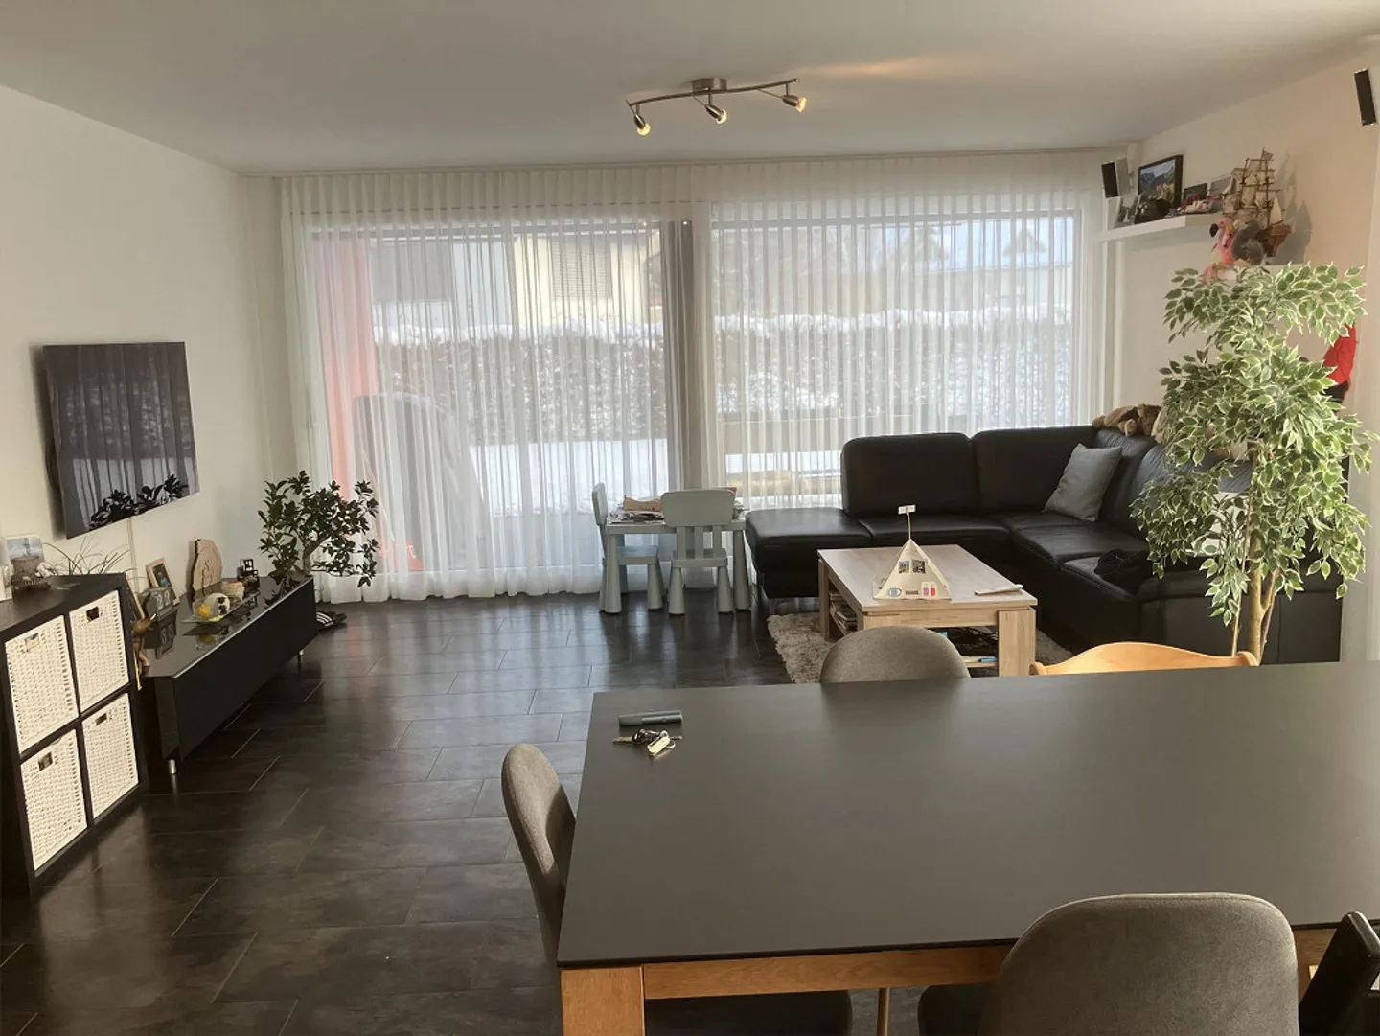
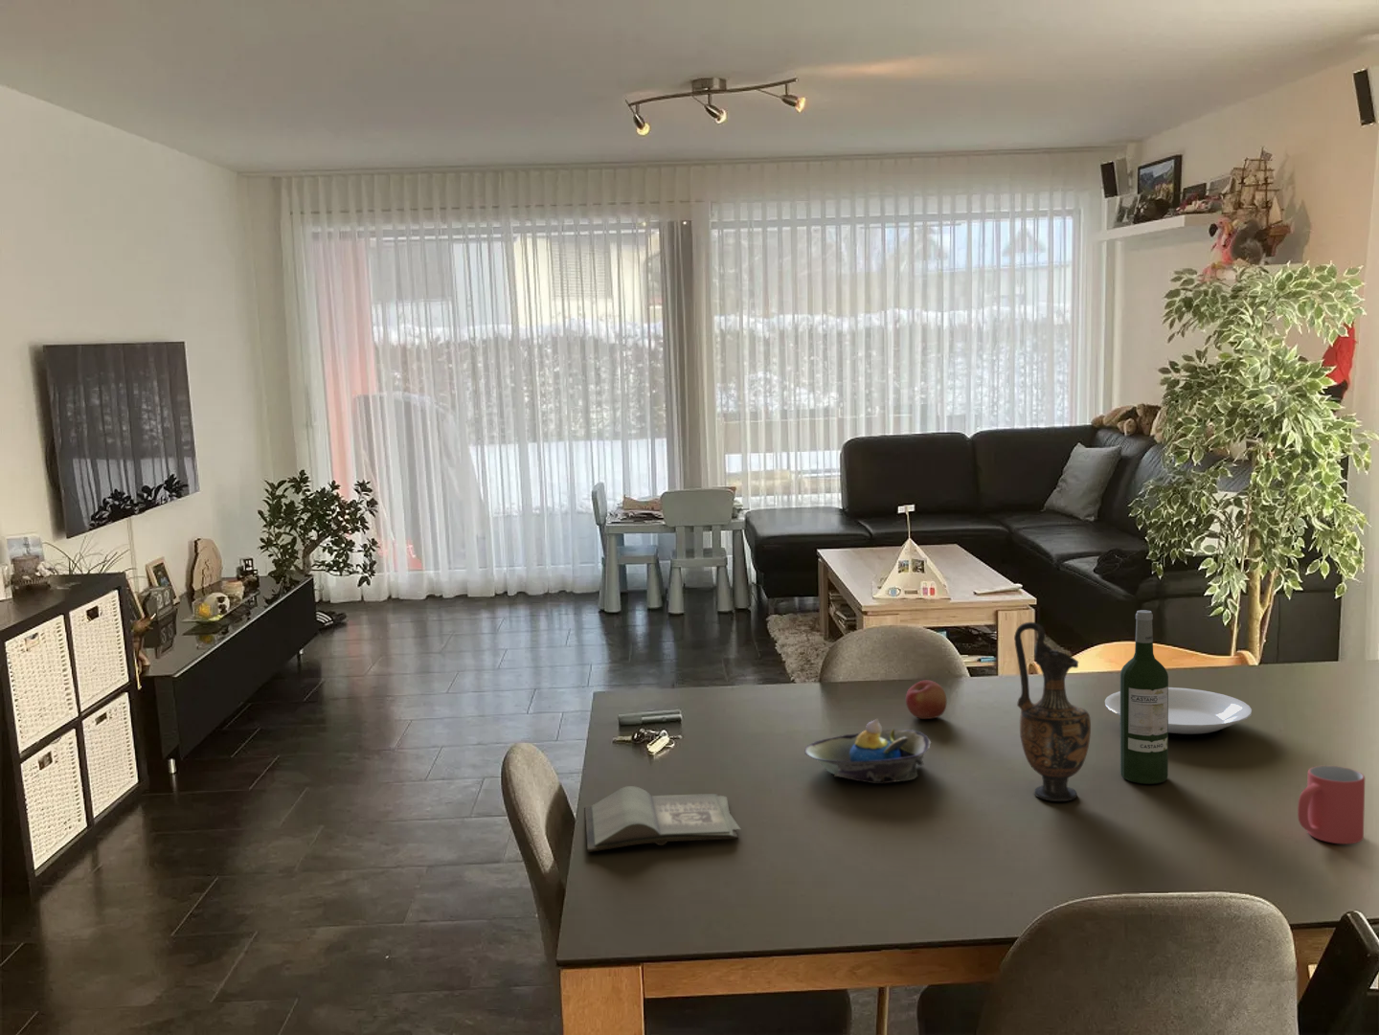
+ decorative bowl (883, 743)
+ hardback book (660, 812)
+ plate (1176, 715)
+ wine bottle (1143, 694)
+ apple (925, 699)
+ mug (1327, 807)
+ vase (1052, 709)
